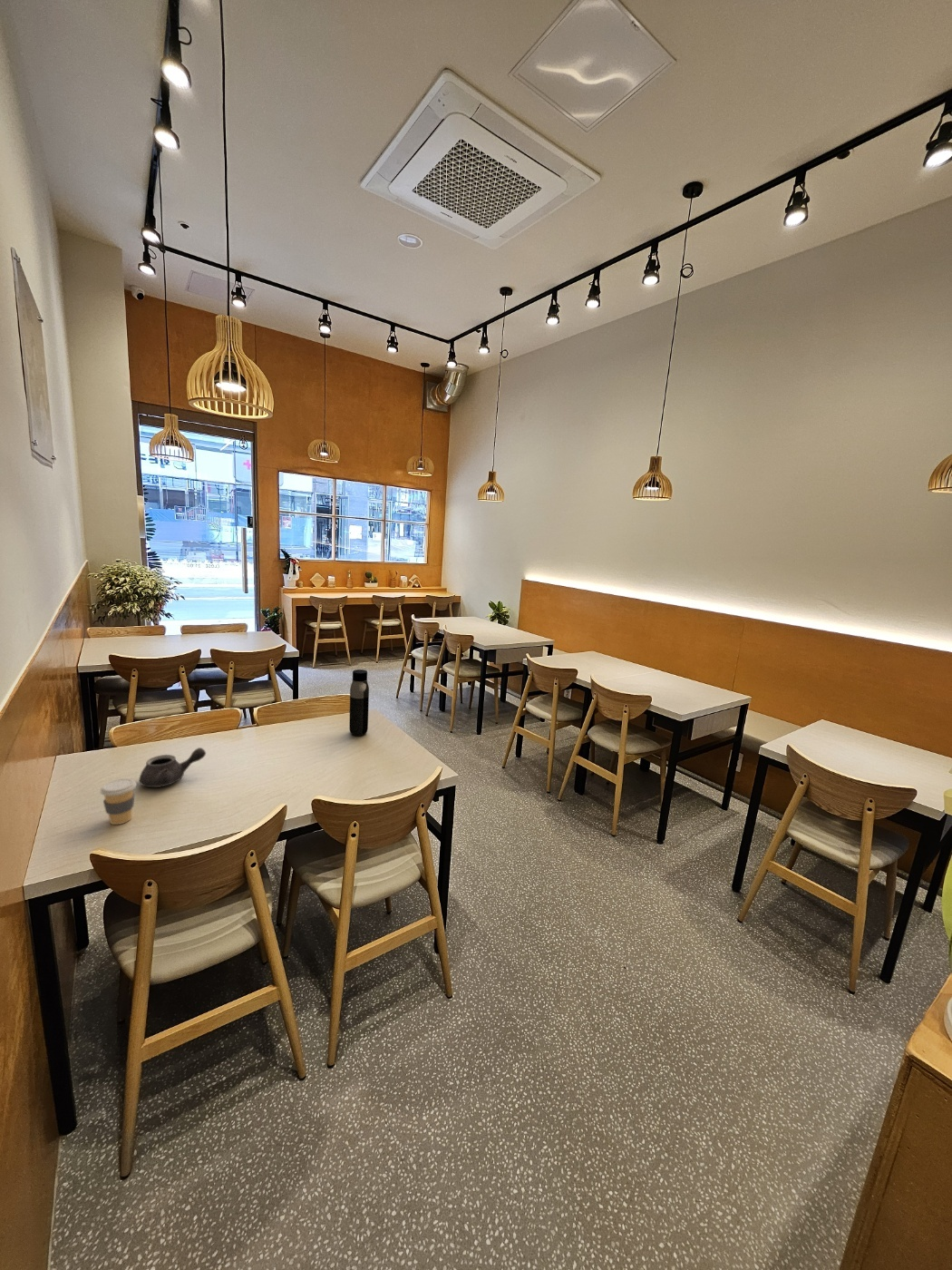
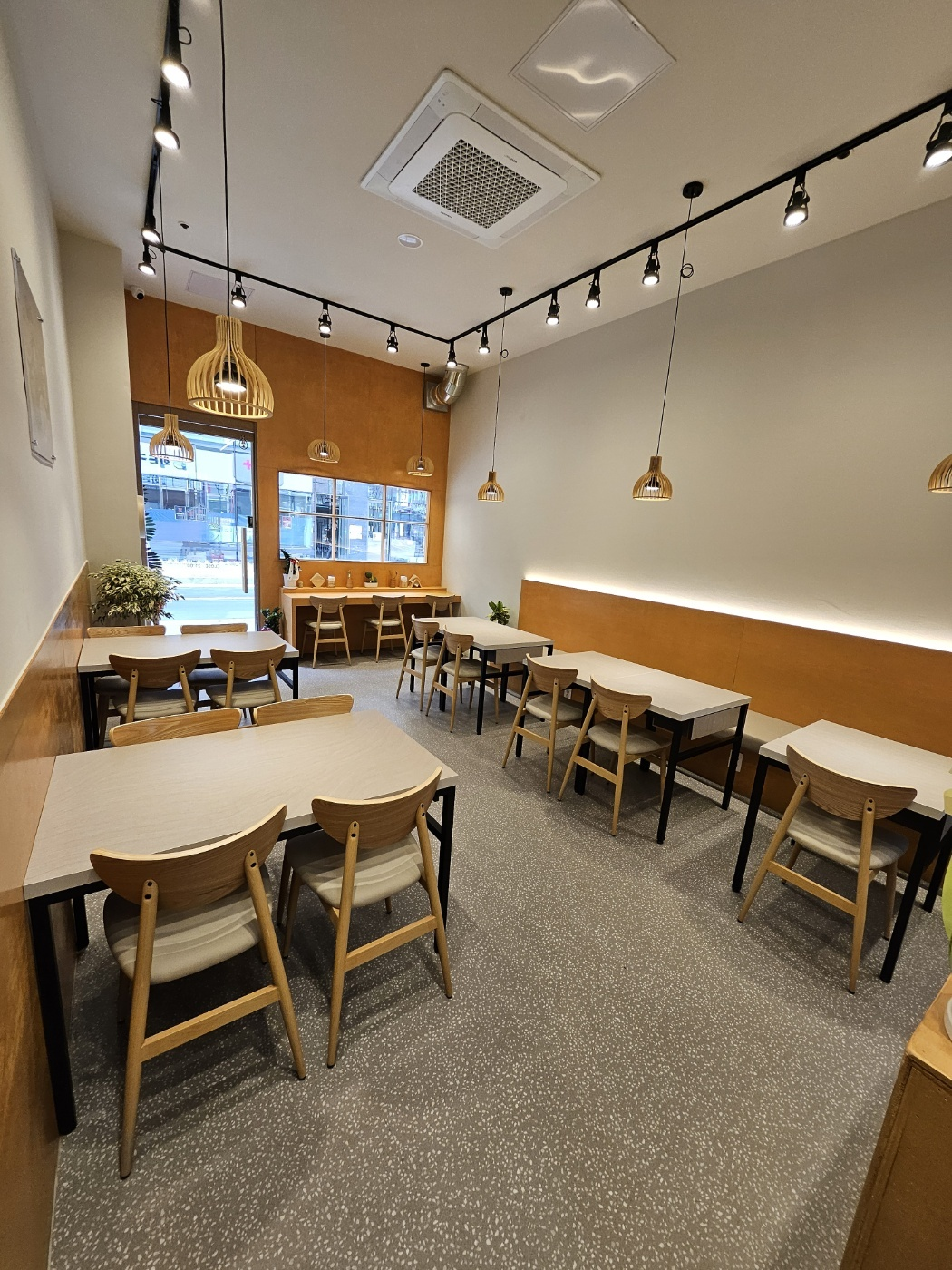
- coffee cup (119, 802)
- teapot (173, 767)
- water bottle (359, 702)
